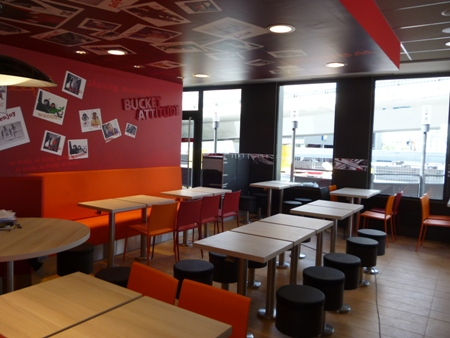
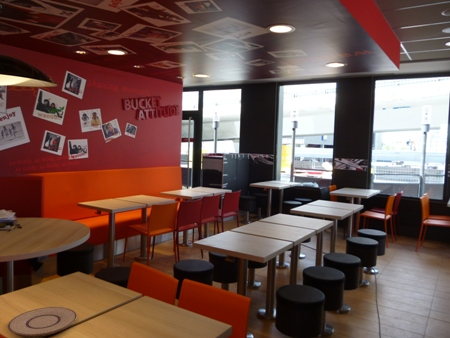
+ plate (43, 321)
